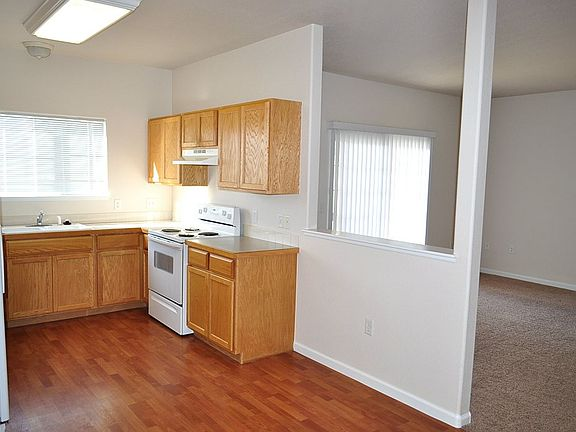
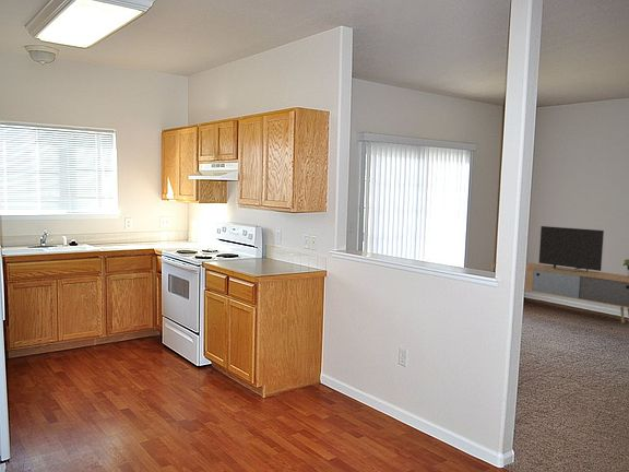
+ media console (567, 269)
